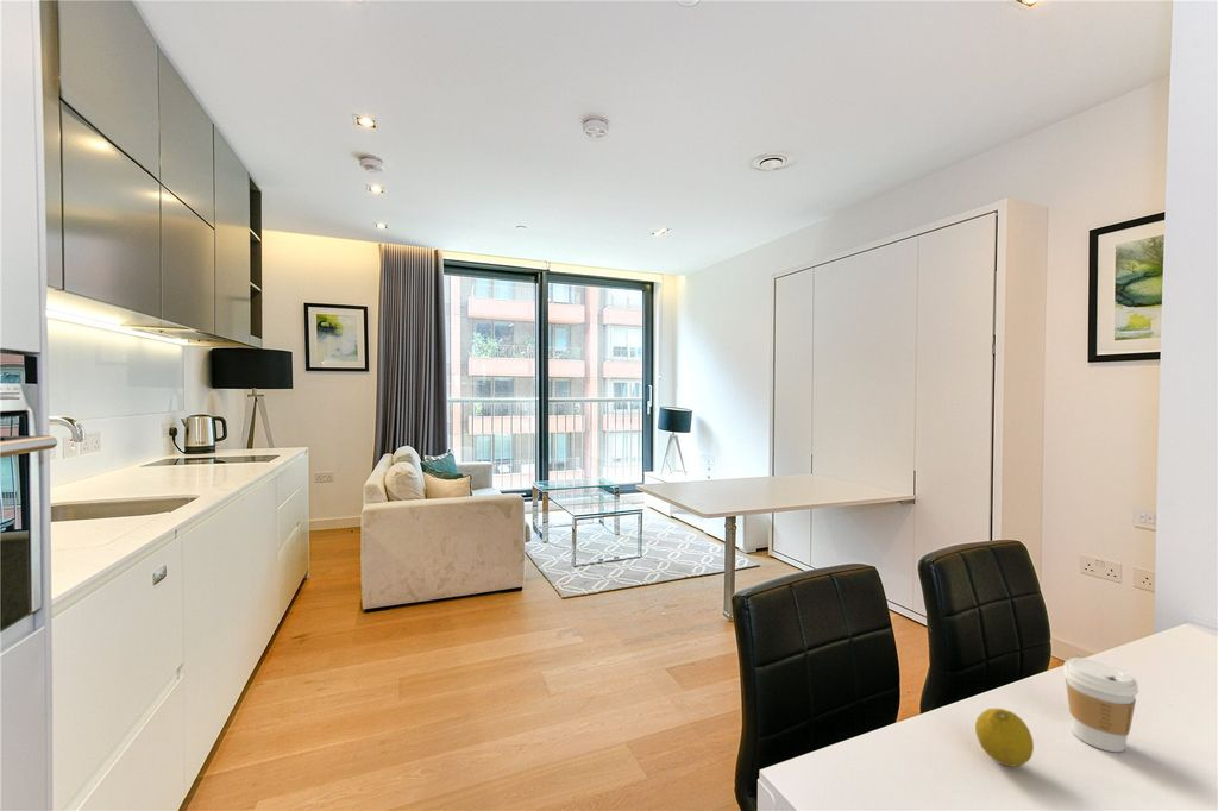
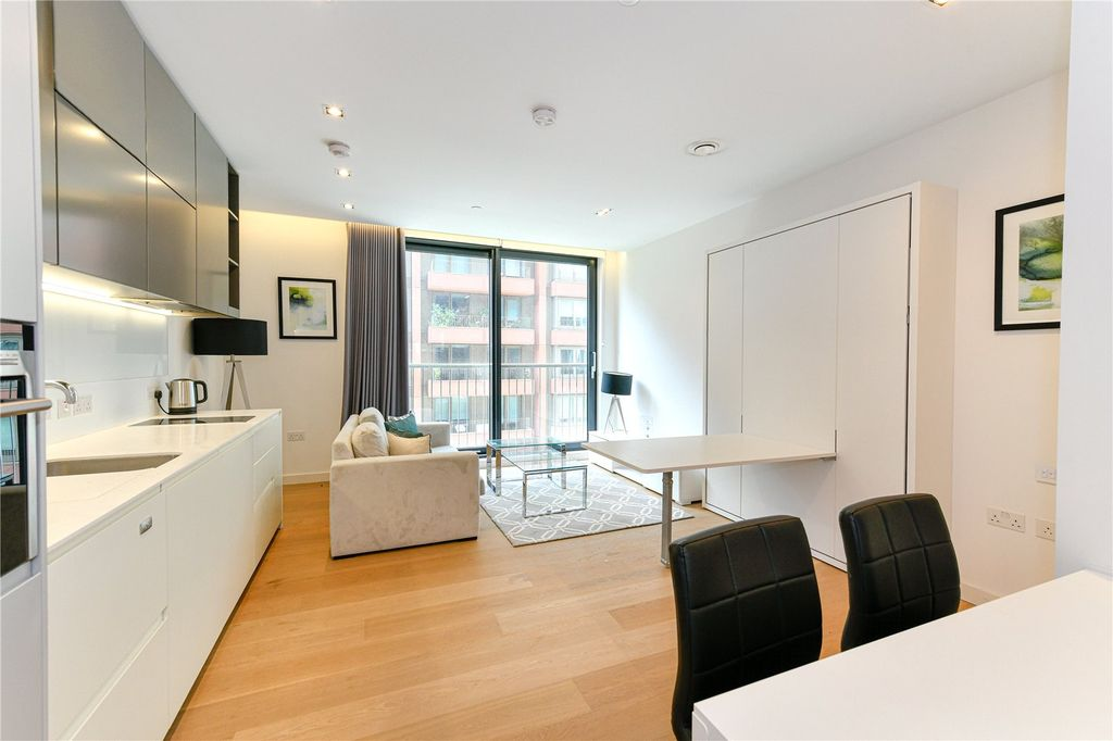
- fruit (1003, 734)
- coffee cup (1099, 703)
